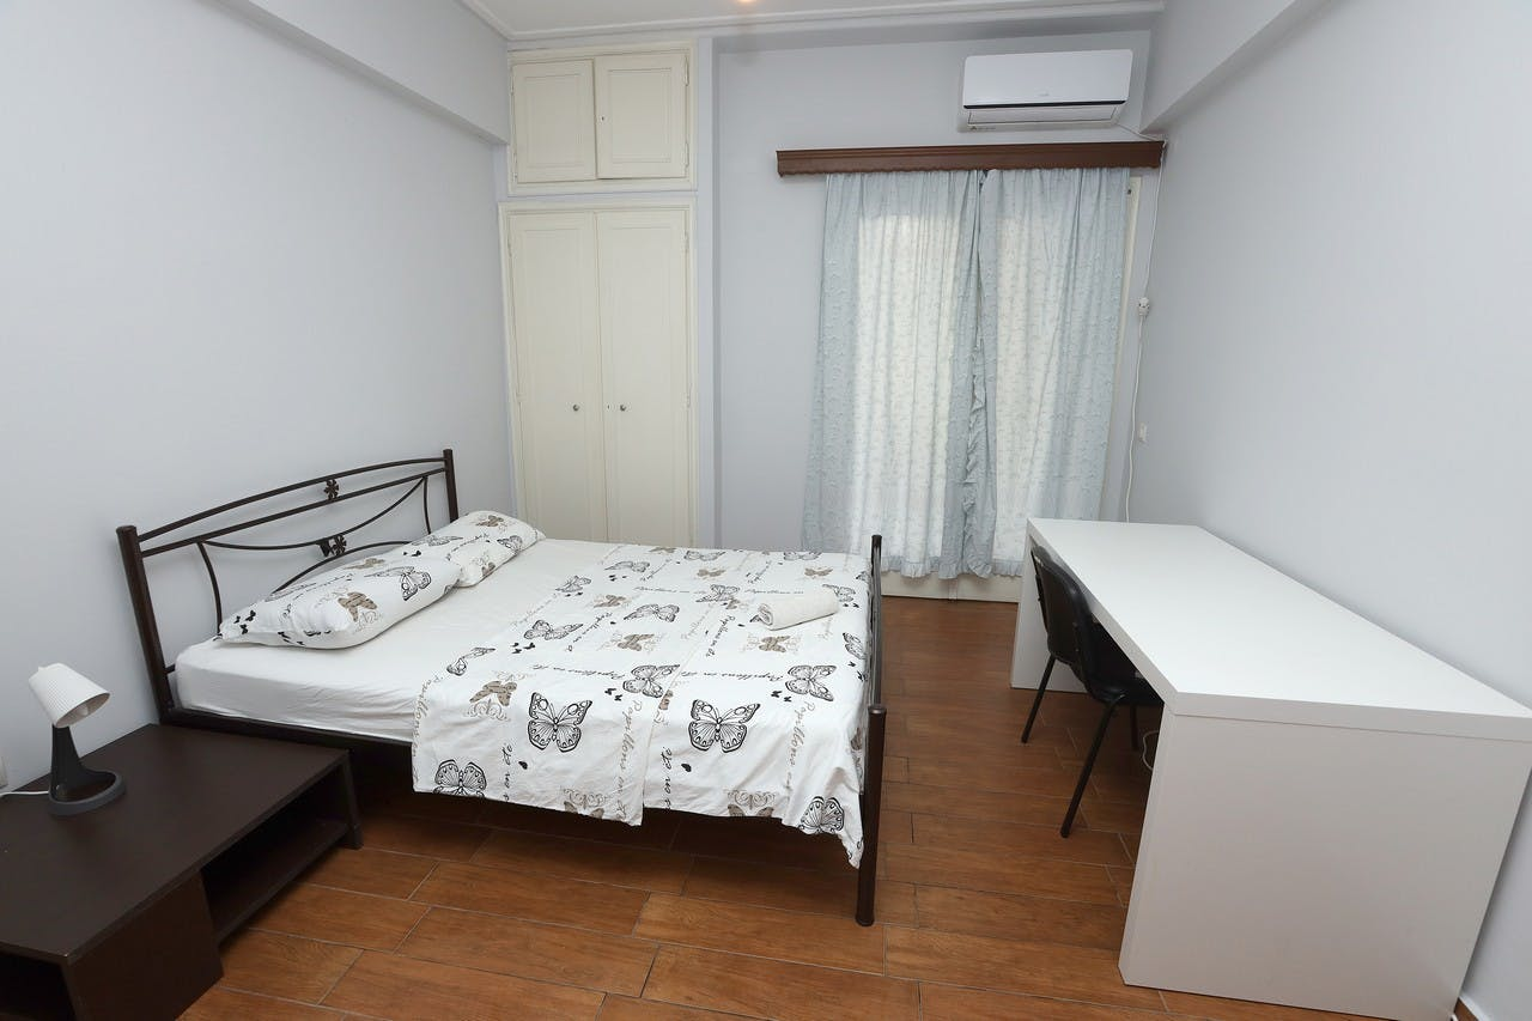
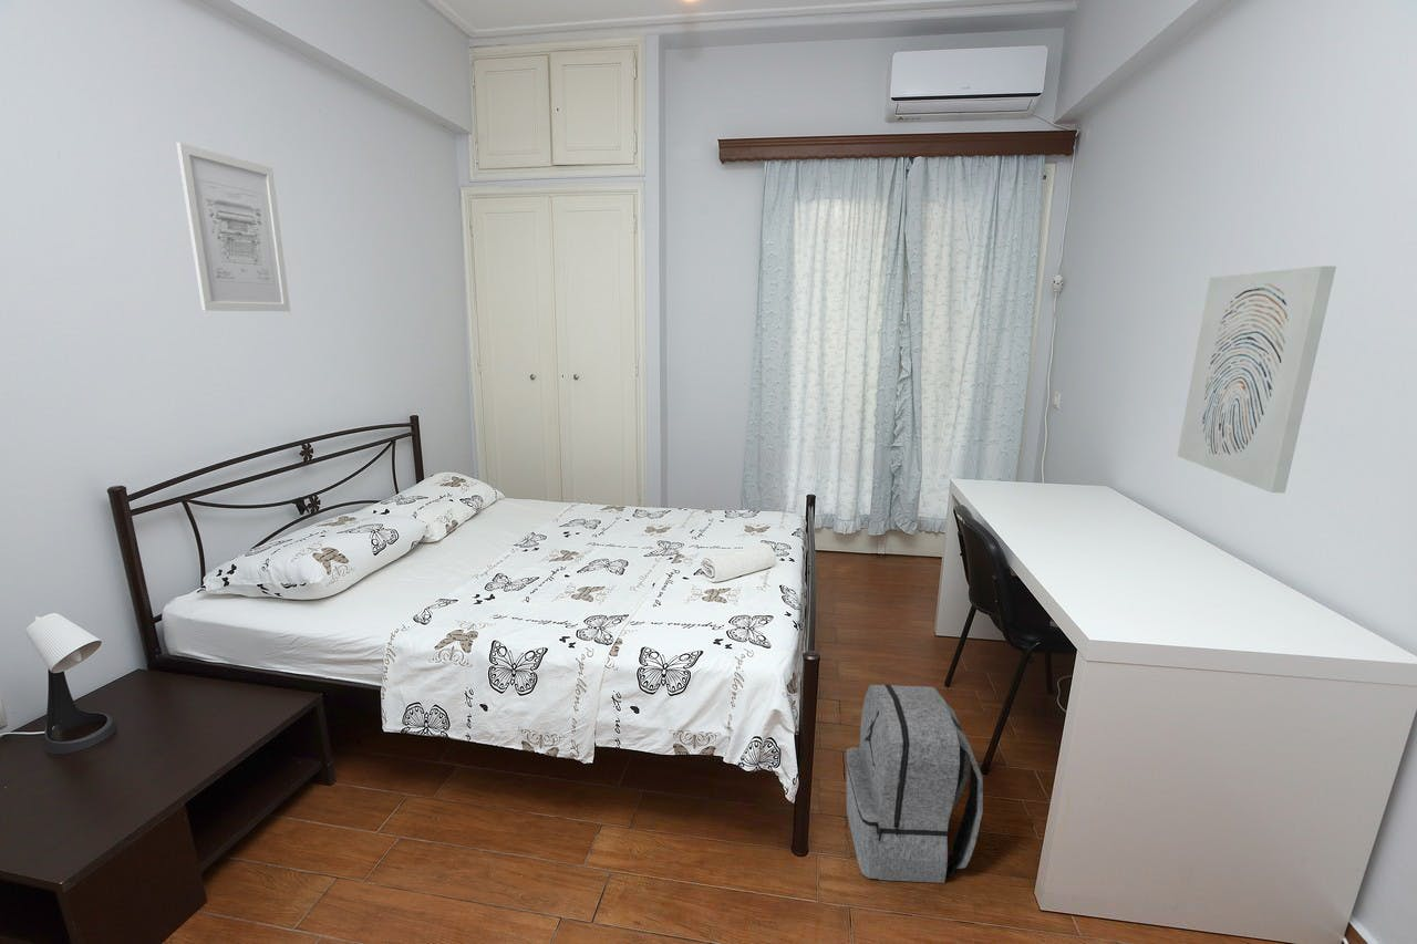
+ wall art (1243, 375)
+ backpack (912, 771)
+ wall art (239, 235)
